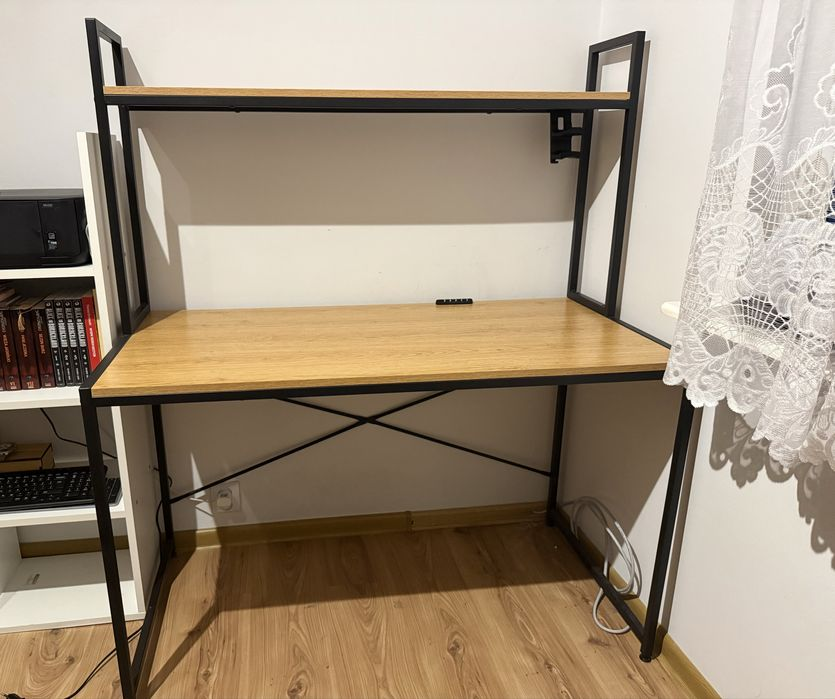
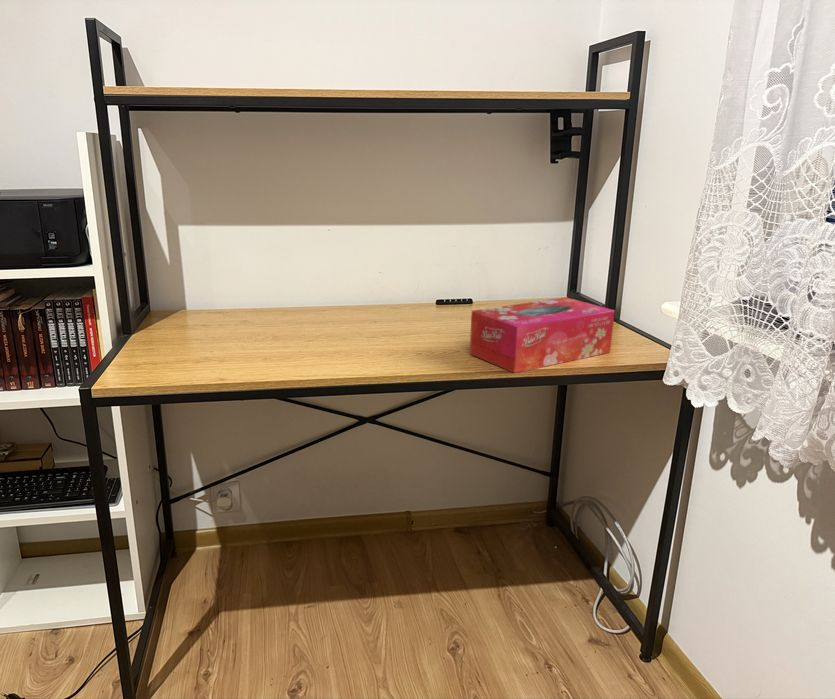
+ tissue box (542, 332)
